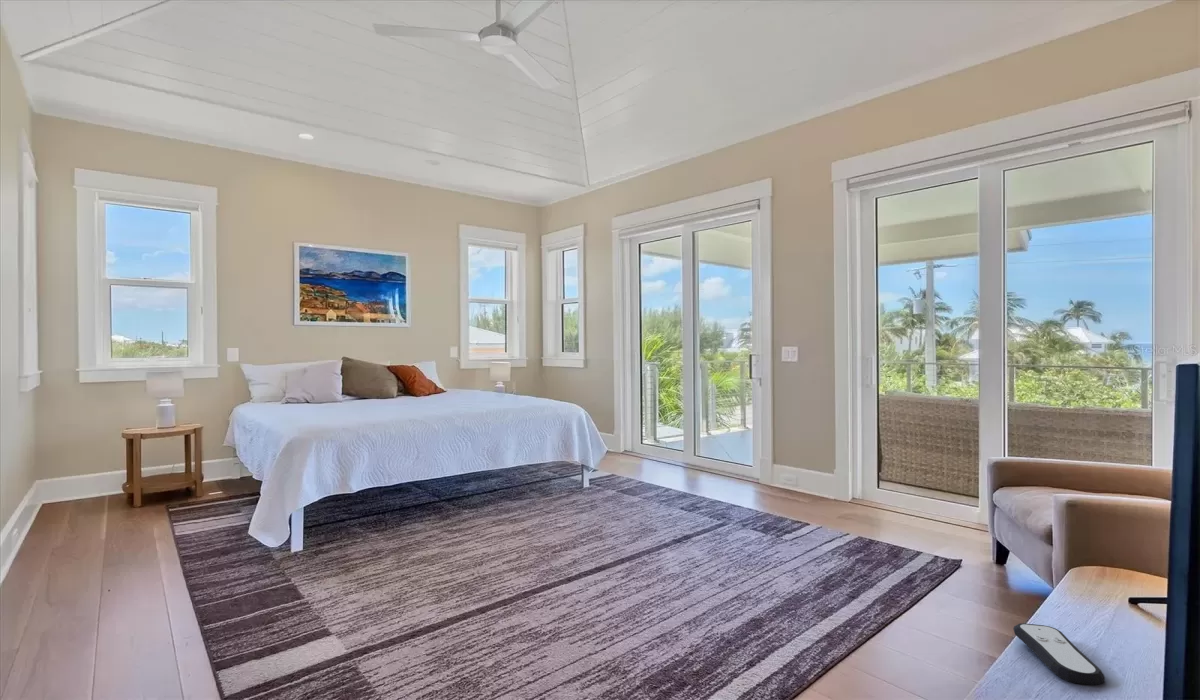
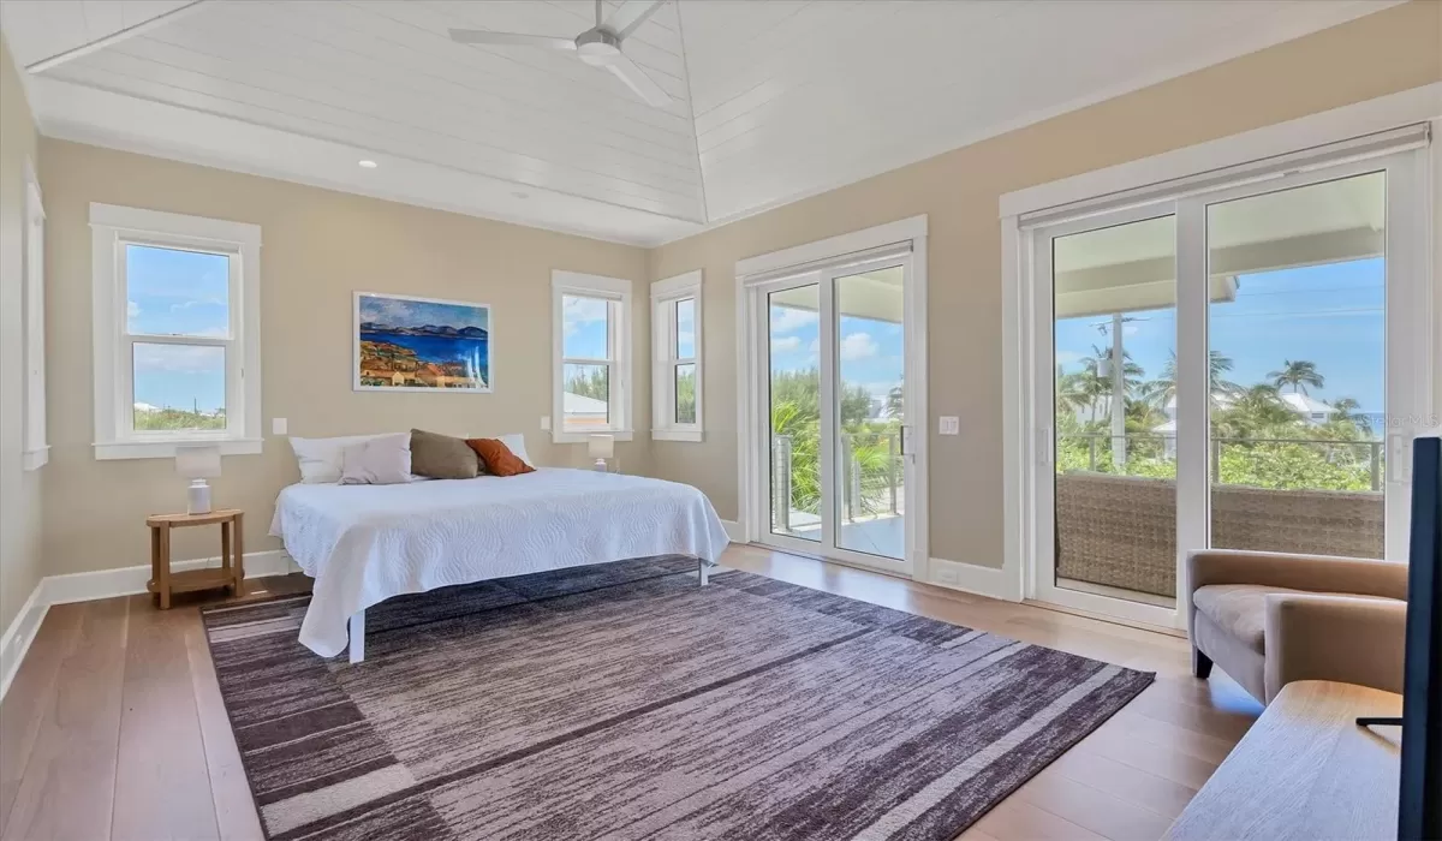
- remote control (1057, 651)
